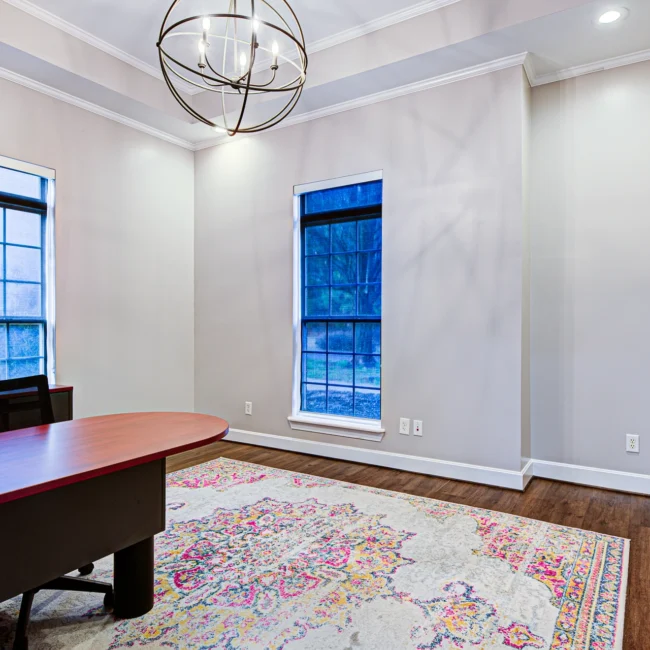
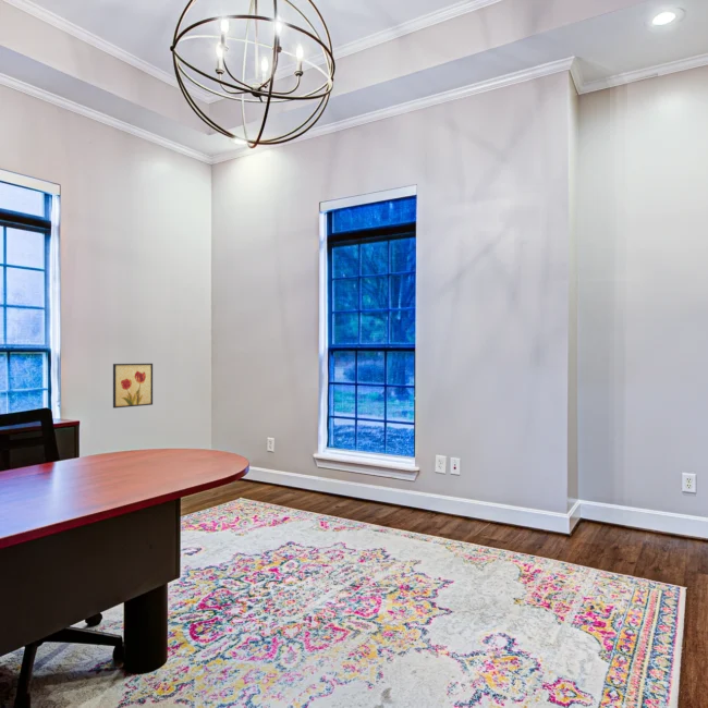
+ wall art (133, 384)
